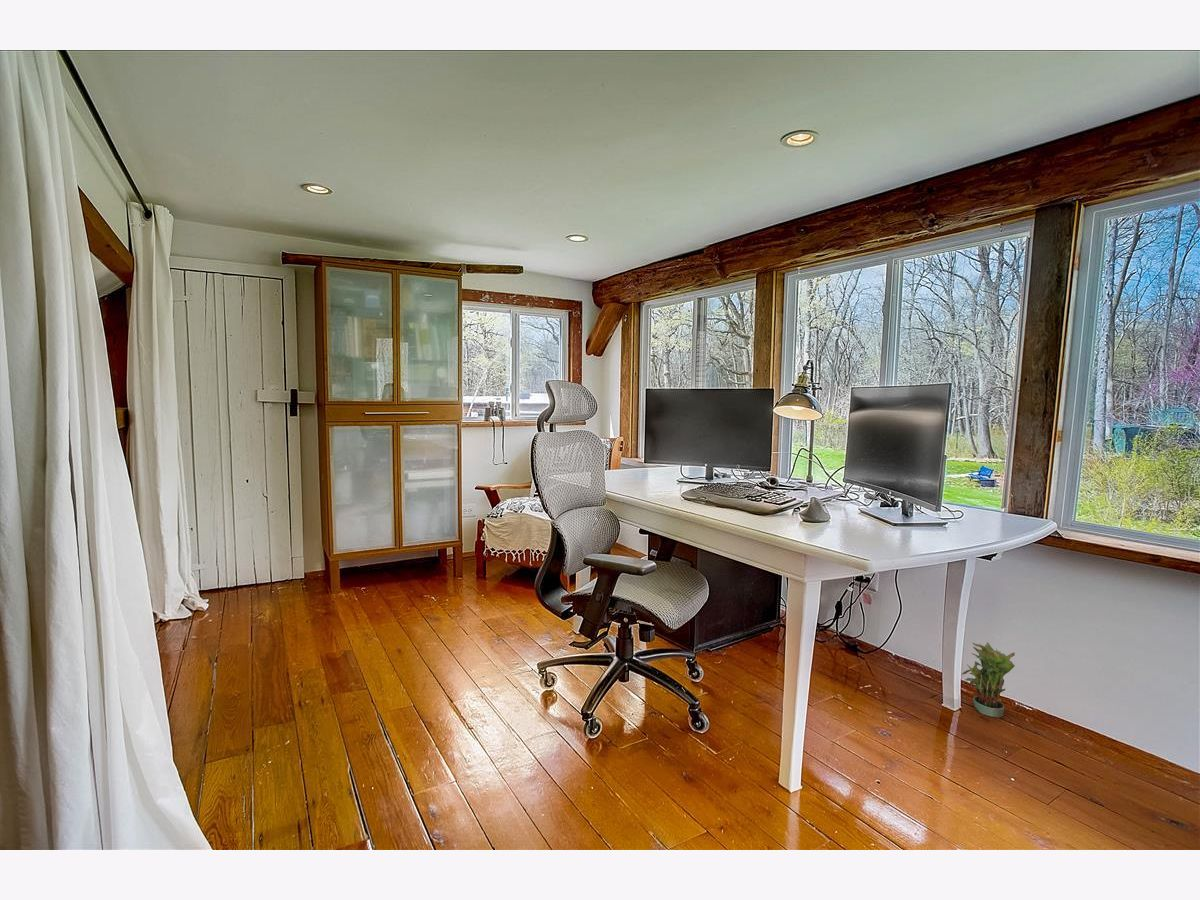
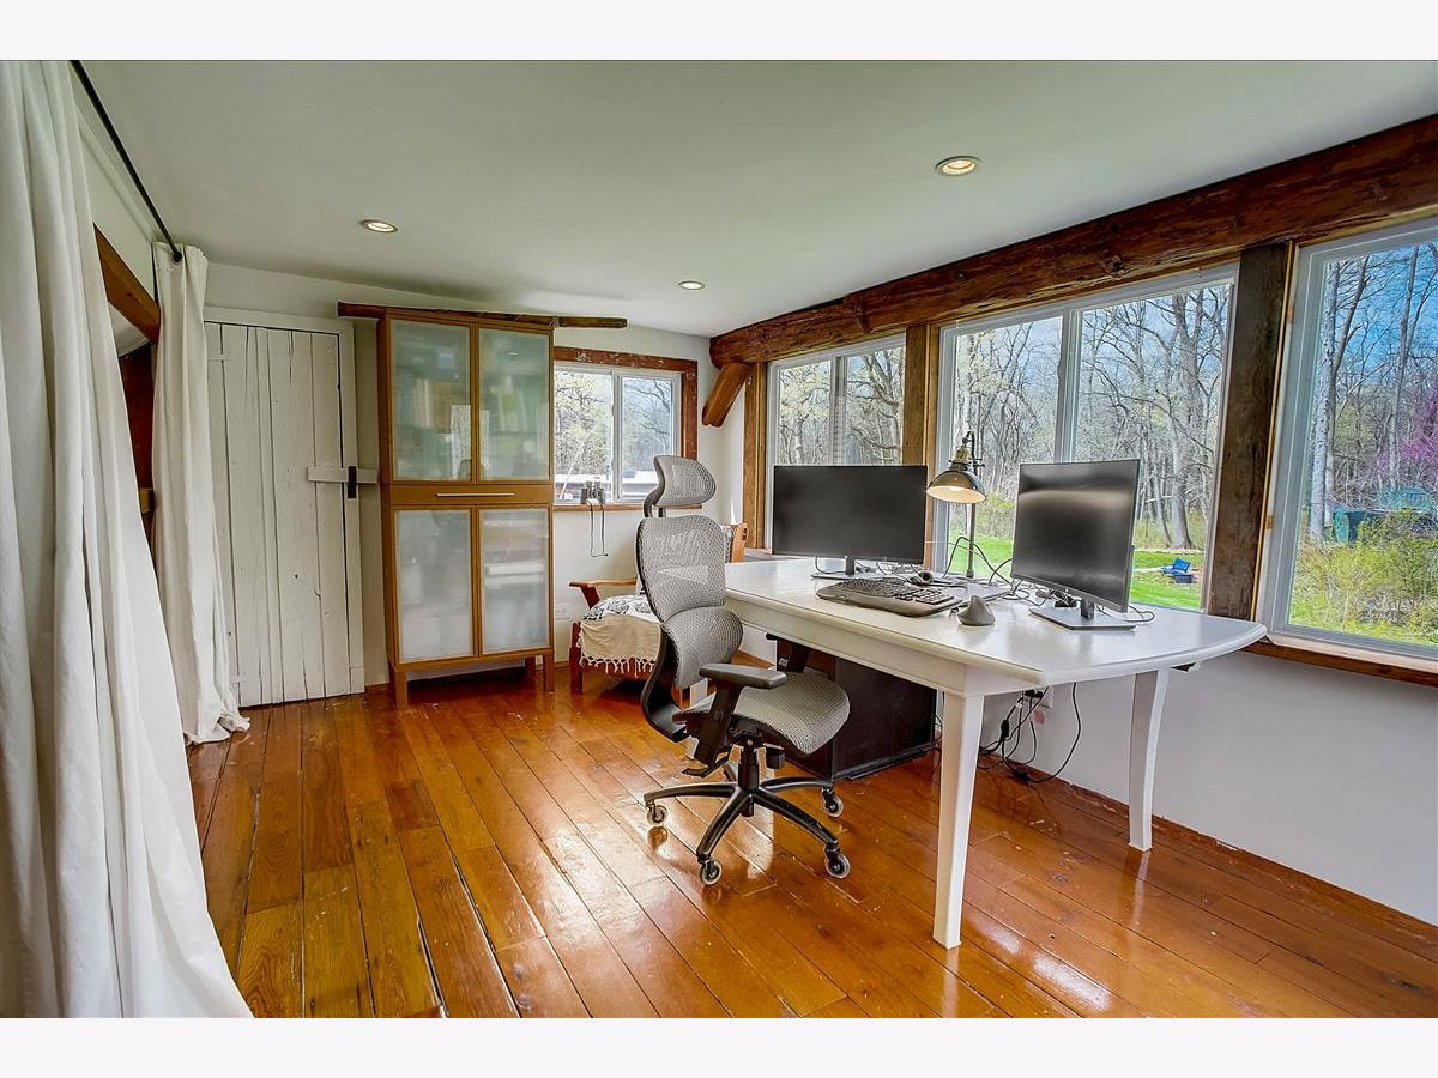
- potted plant (985, 675)
